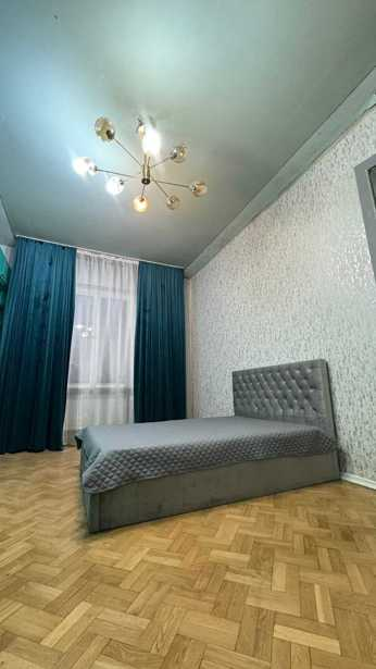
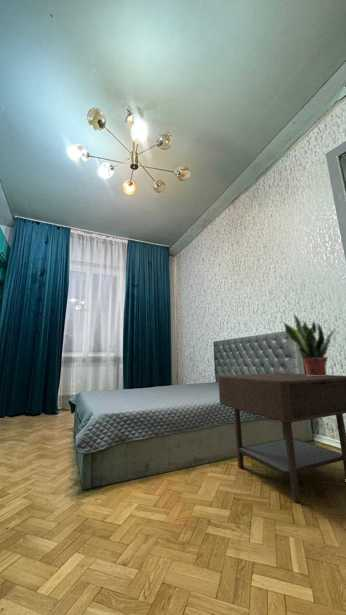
+ side table (286, 423)
+ potted plant (310, 342)
